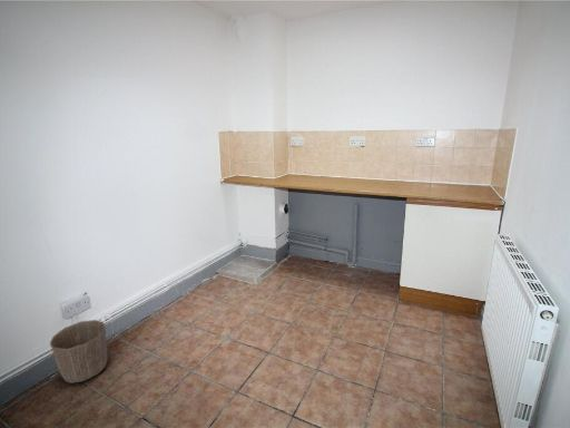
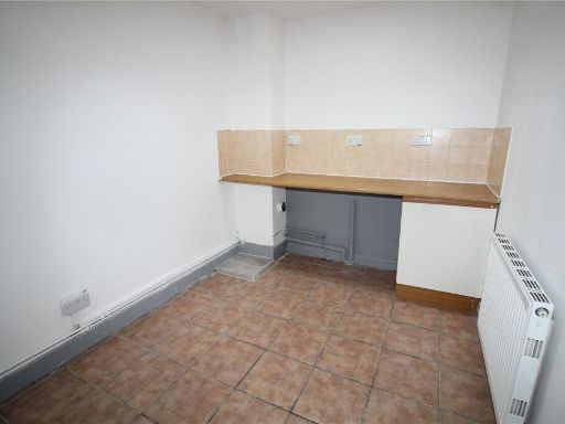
- waste basket (81, 351)
